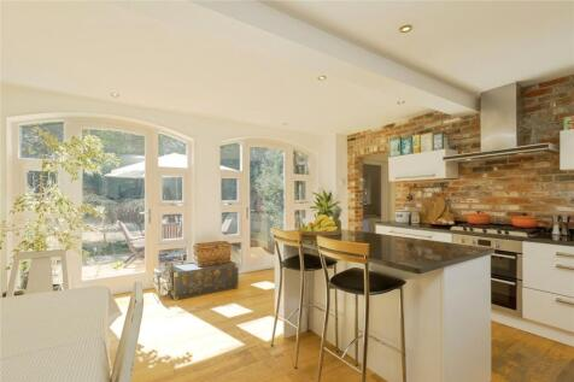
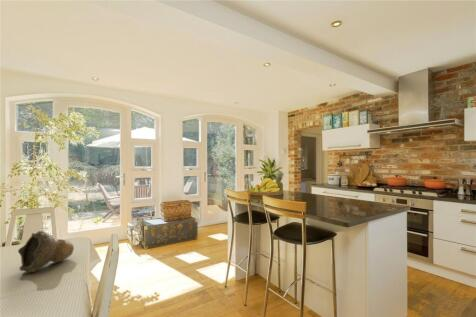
+ decorative bowl (48, 247)
